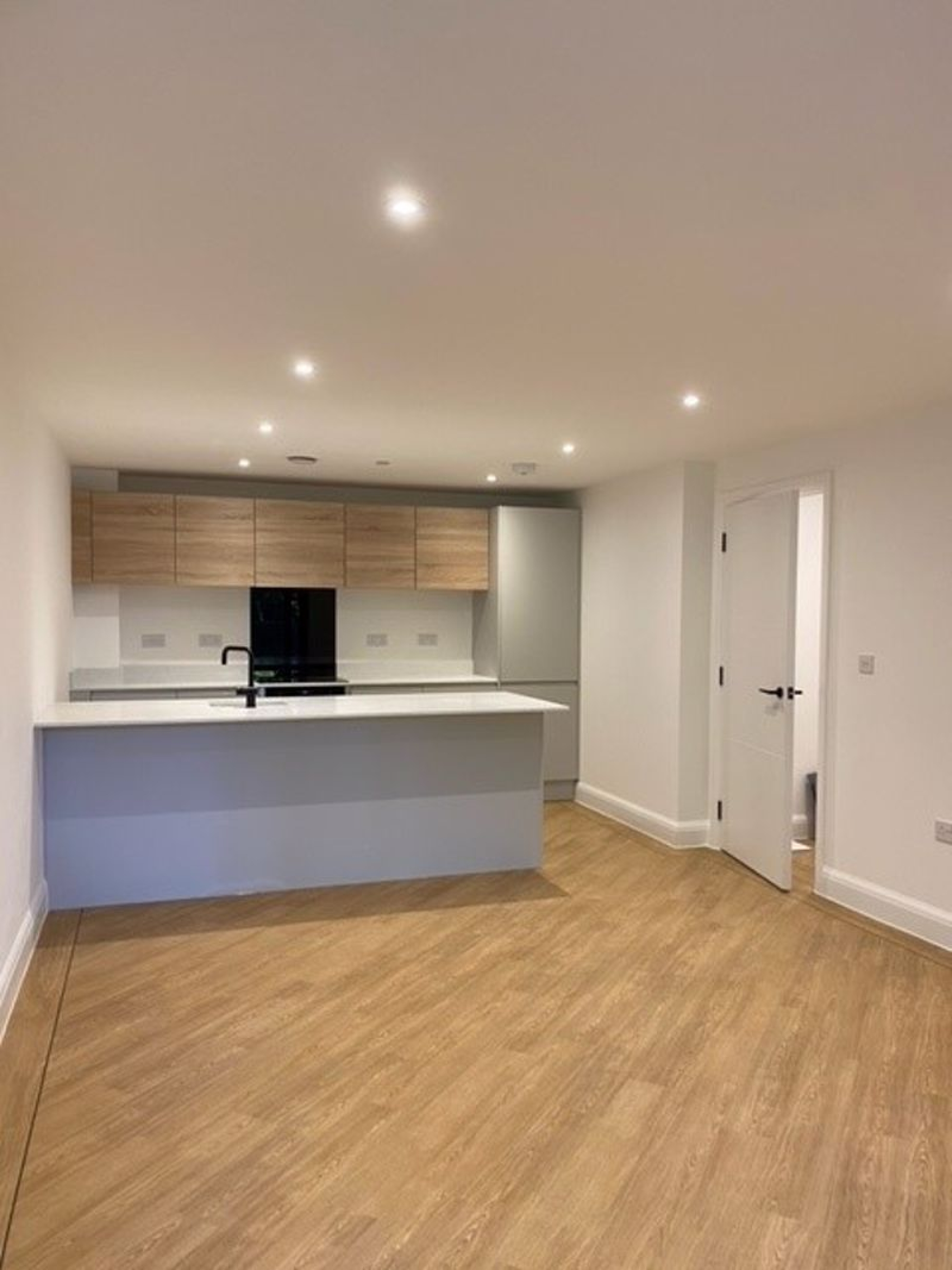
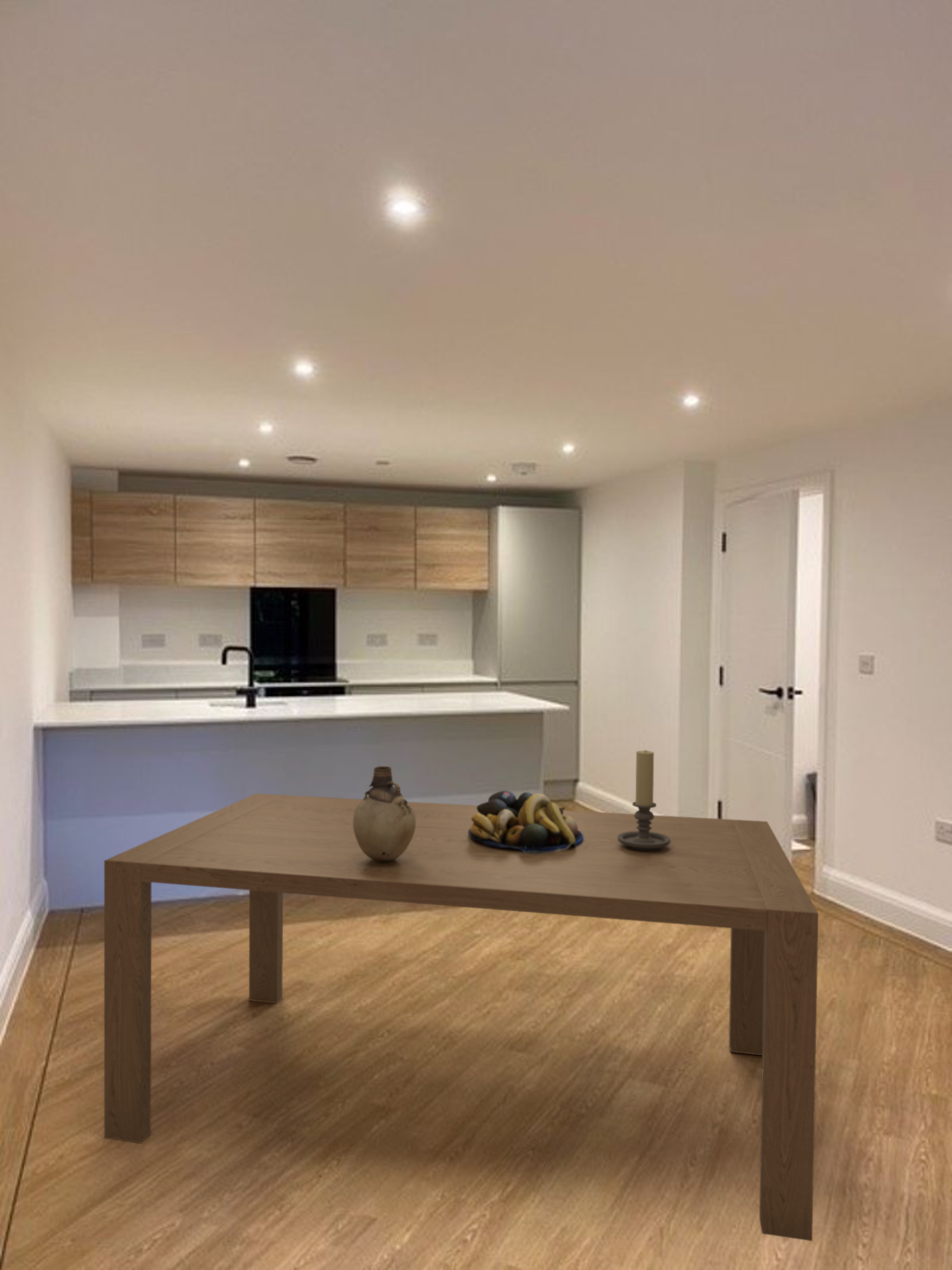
+ candle holder (645, 796)
+ vase (384, 813)
+ dining table (471, 908)
+ fruit bowl (526, 815)
